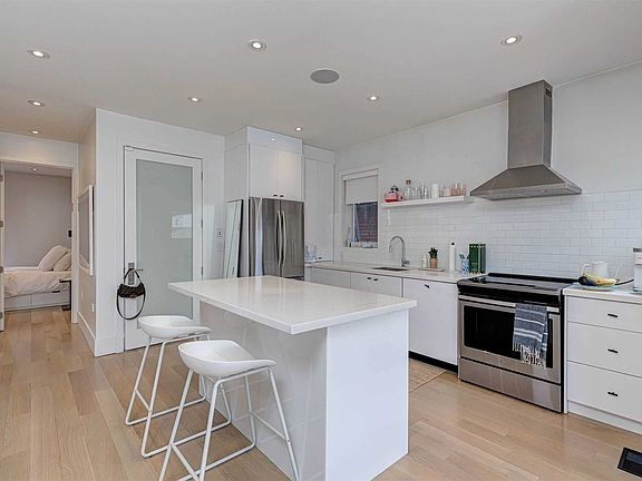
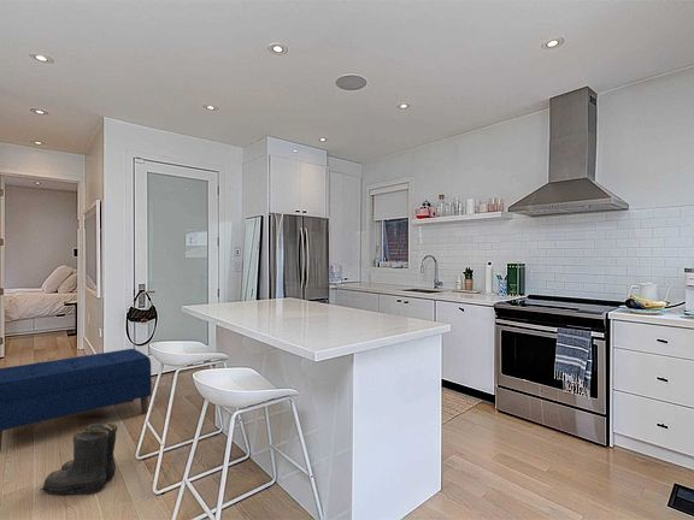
+ bench (73, 392)
+ boots (82, 455)
